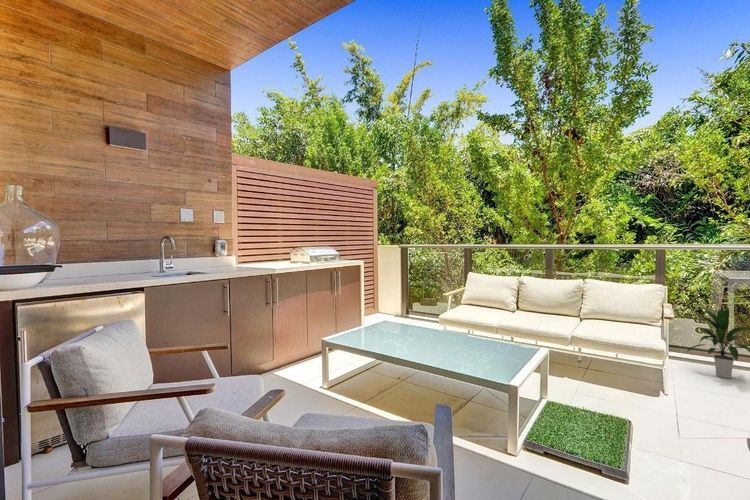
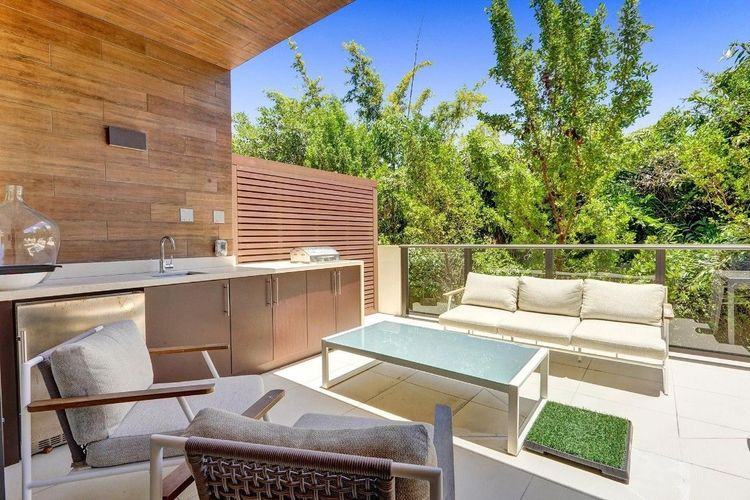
- indoor plant (720, 340)
